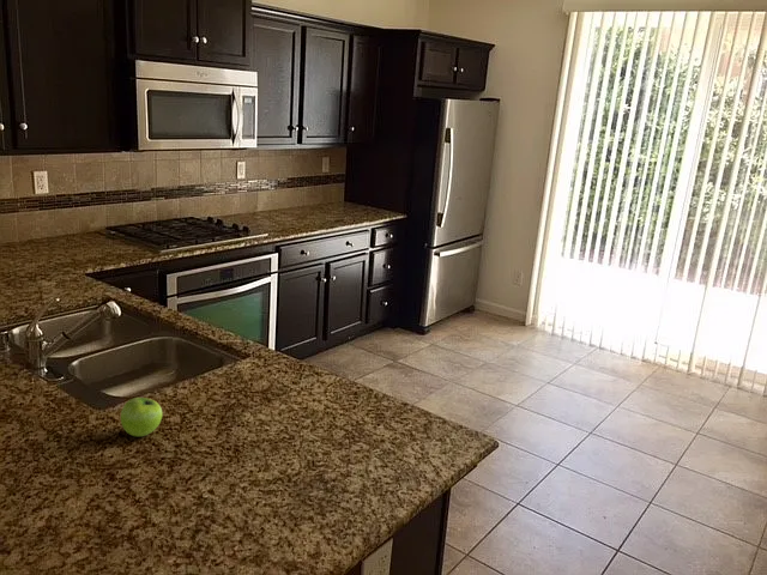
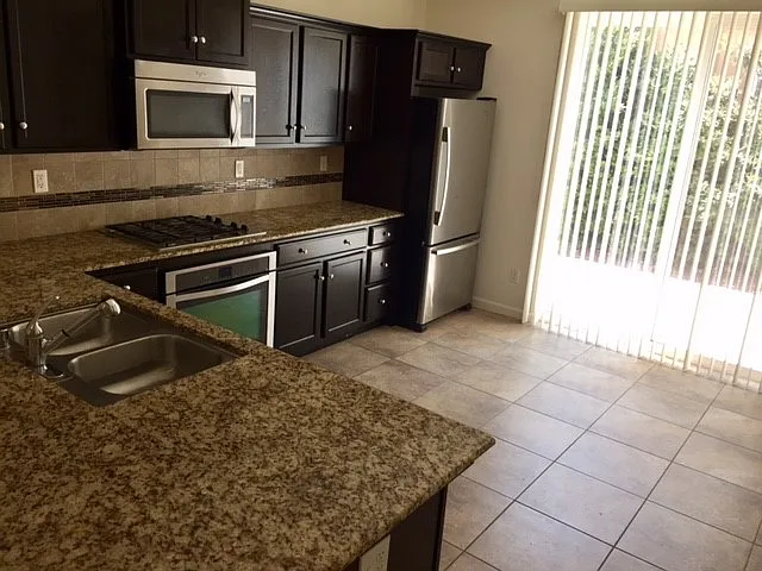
- fruit (141, 416)
